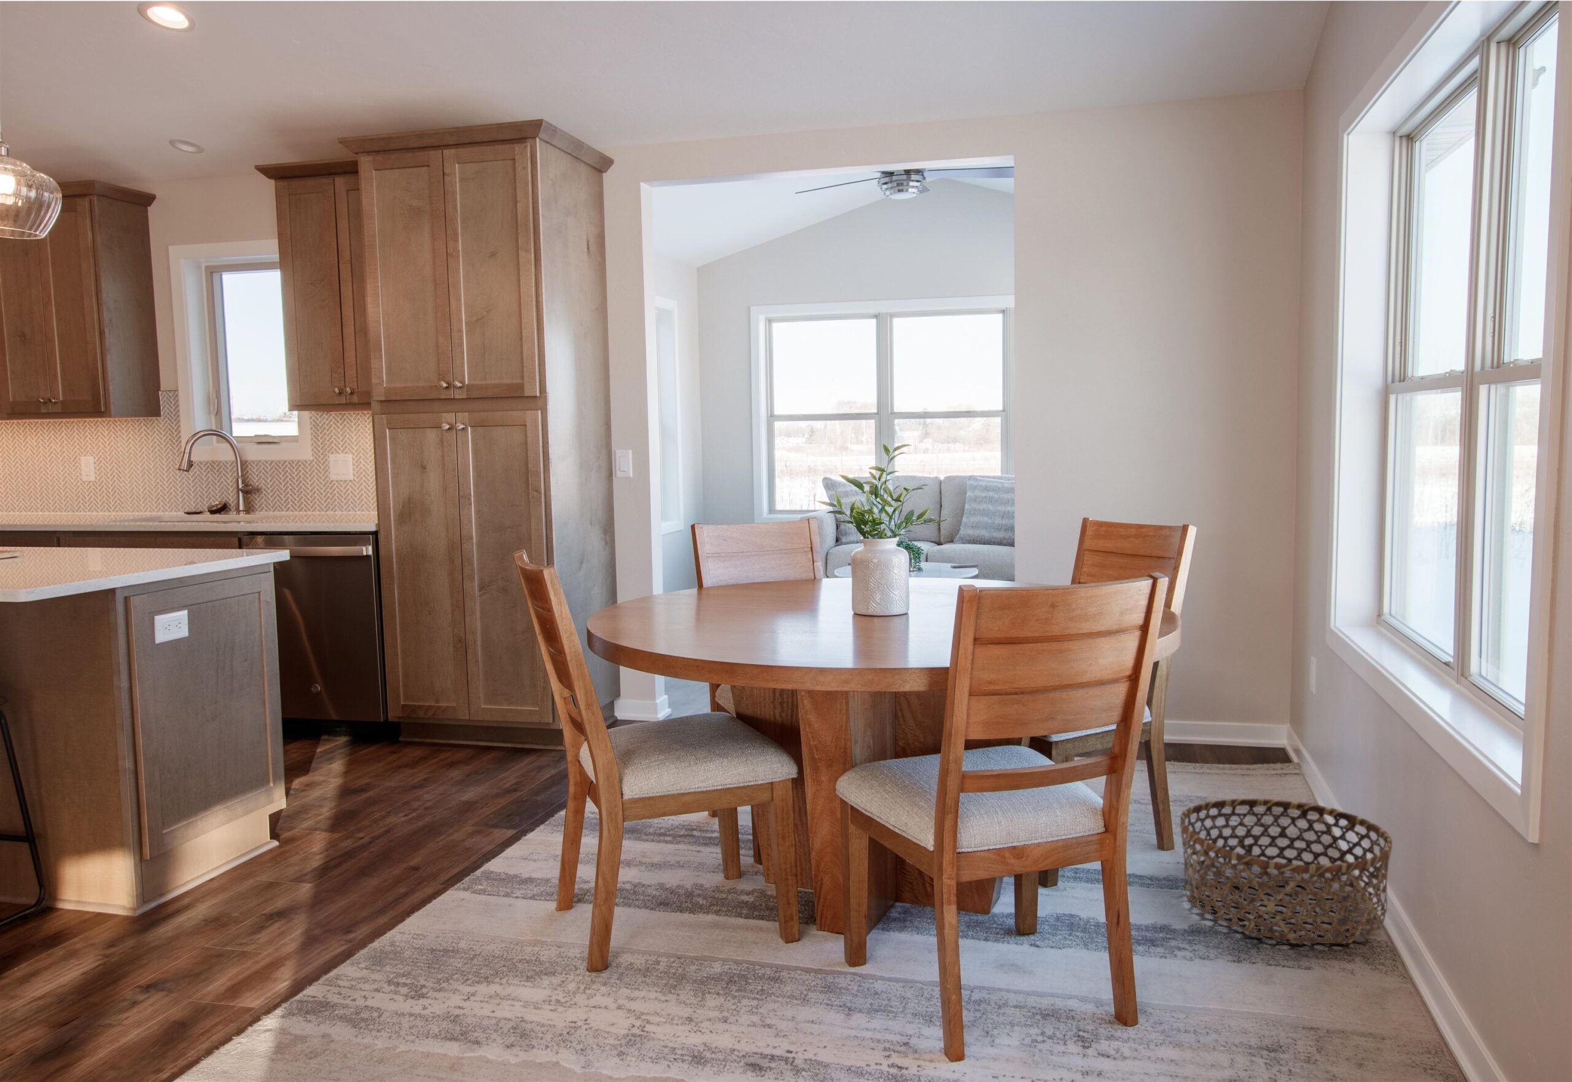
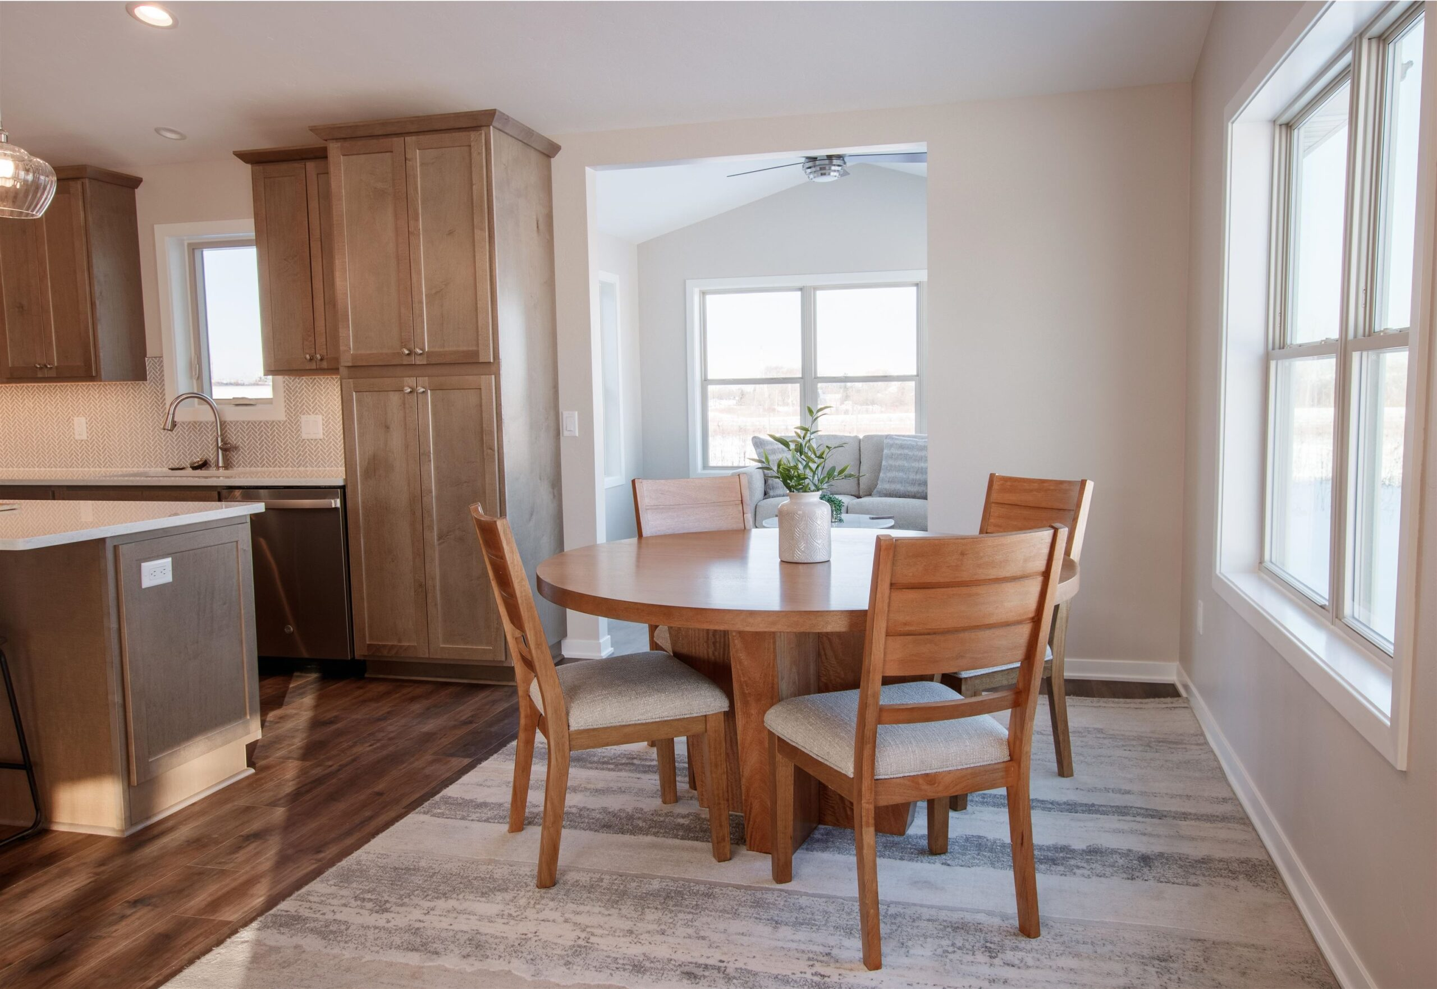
- basket (1282, 868)
